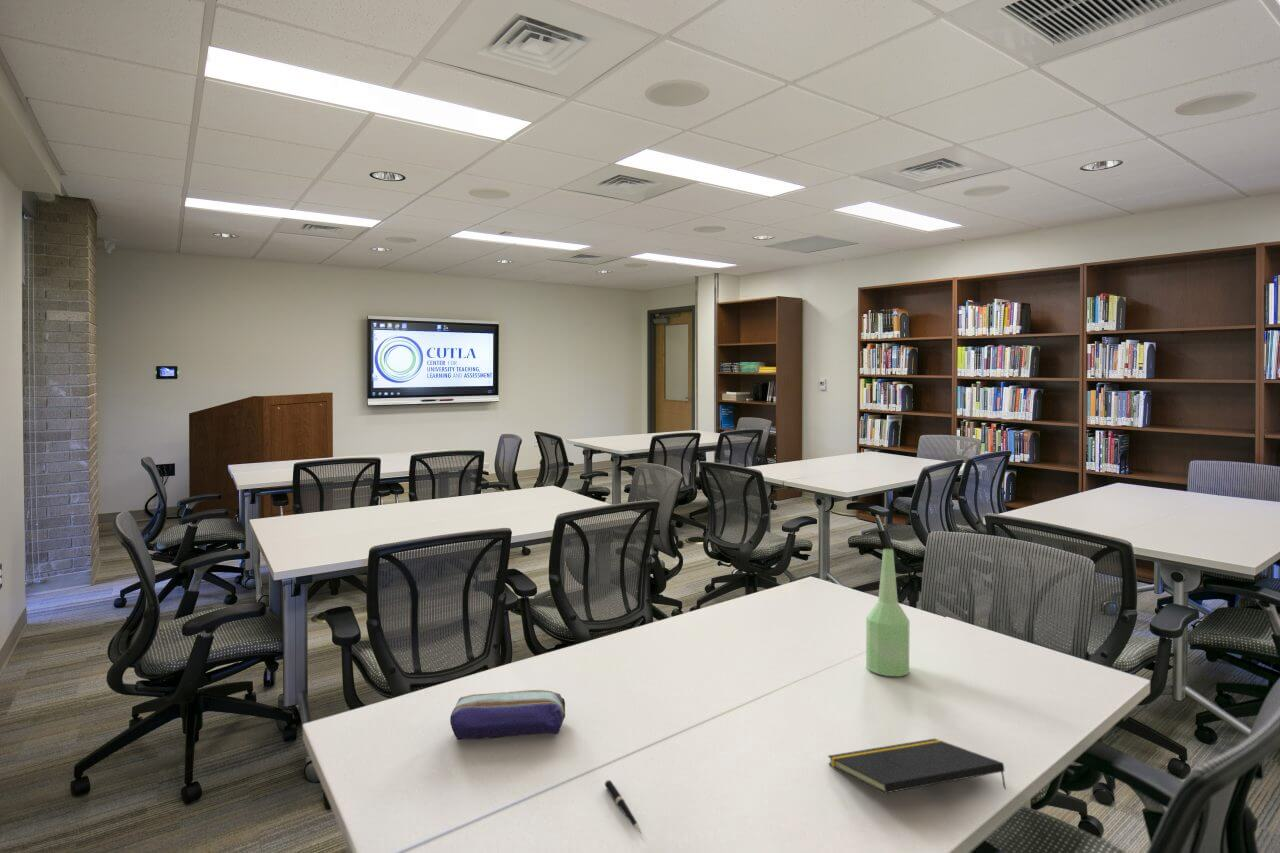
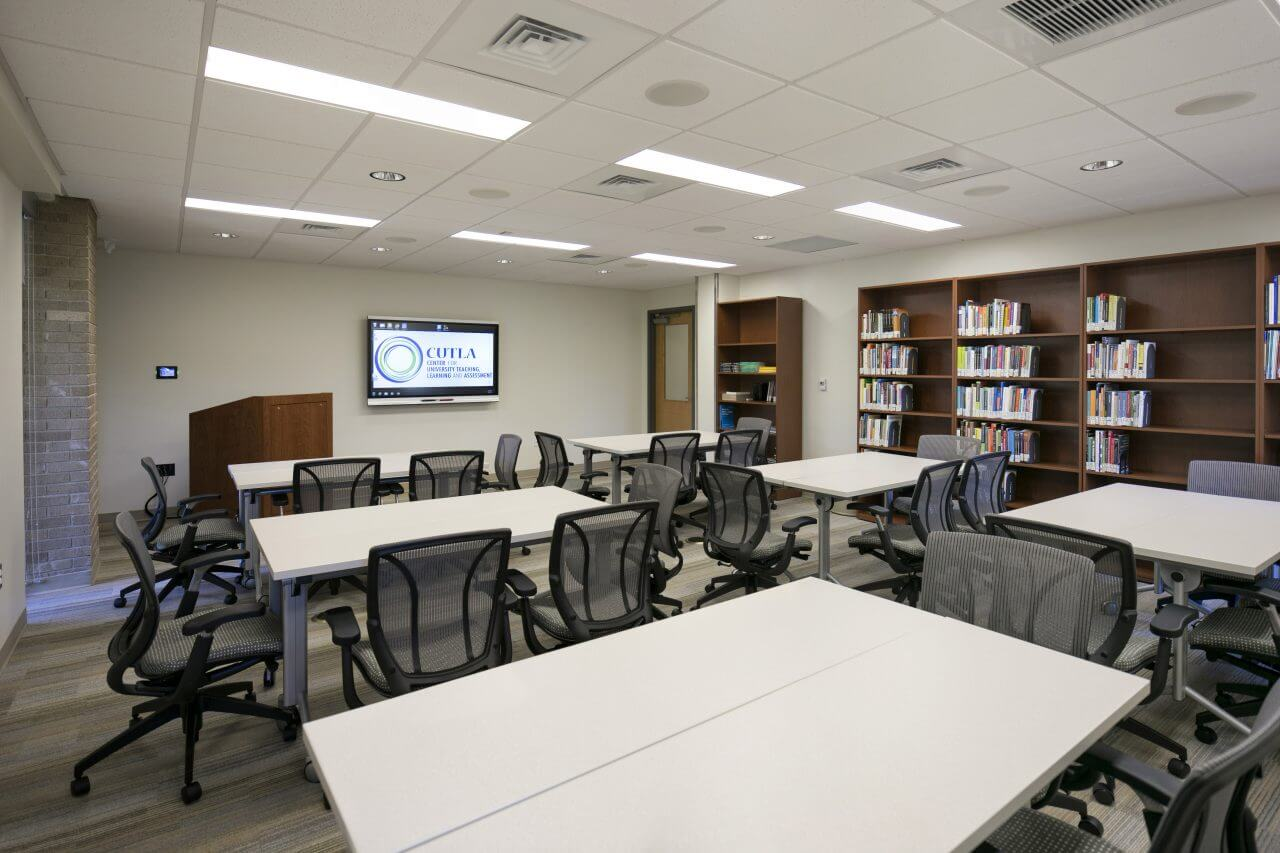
- pencil case (509, 714)
- bottle (887, 609)
- pen (623, 805)
- notepad (912, 763)
